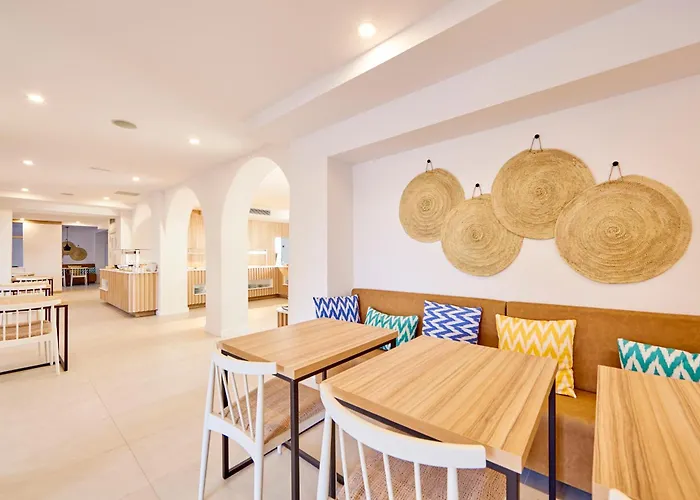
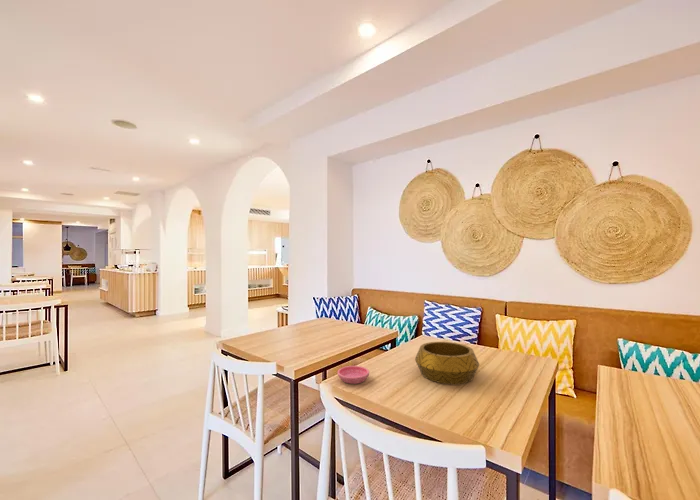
+ decorative bowl (446, 361)
+ saucer (353, 375)
